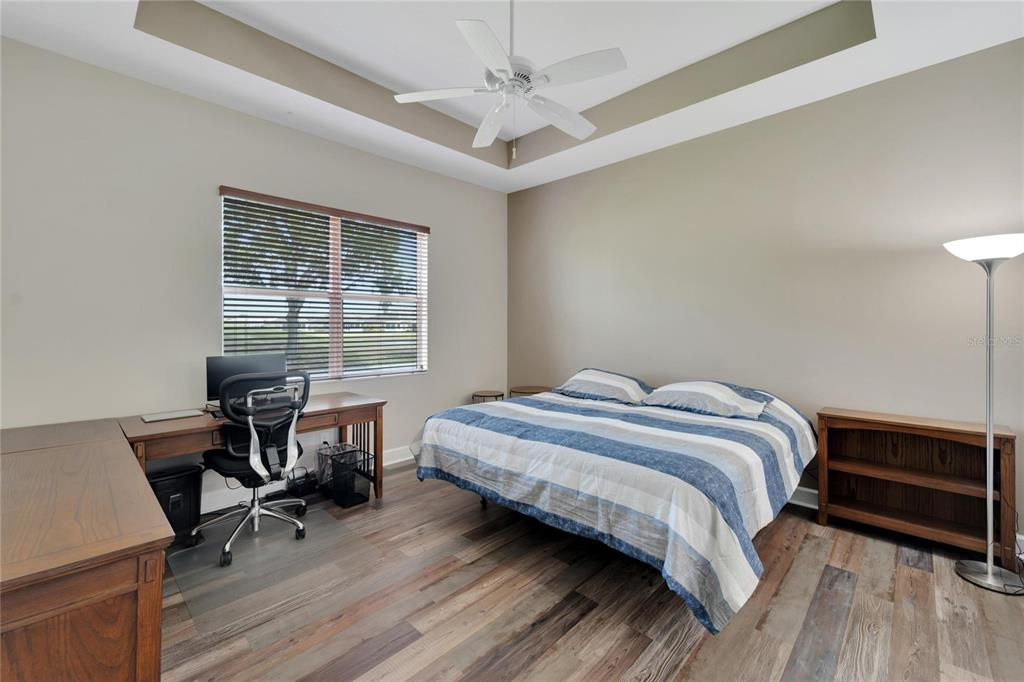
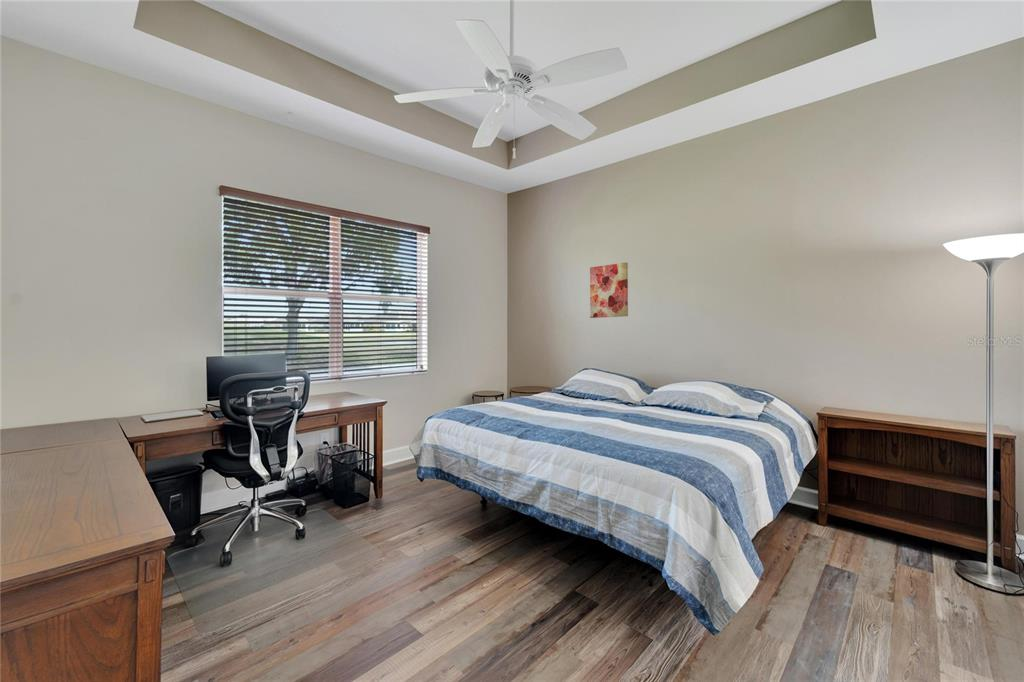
+ wall art (608, 291)
